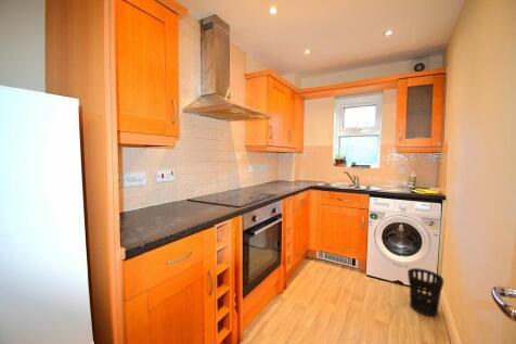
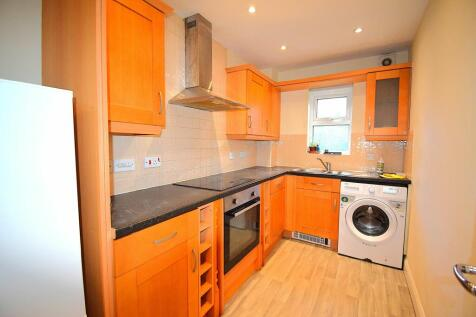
- wastebasket (424, 293)
